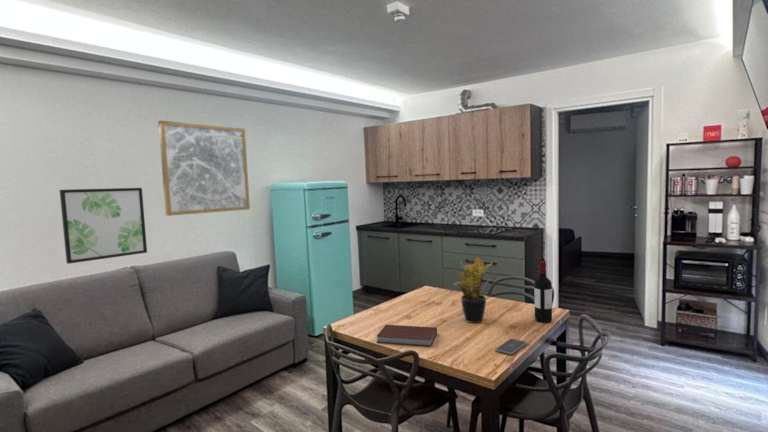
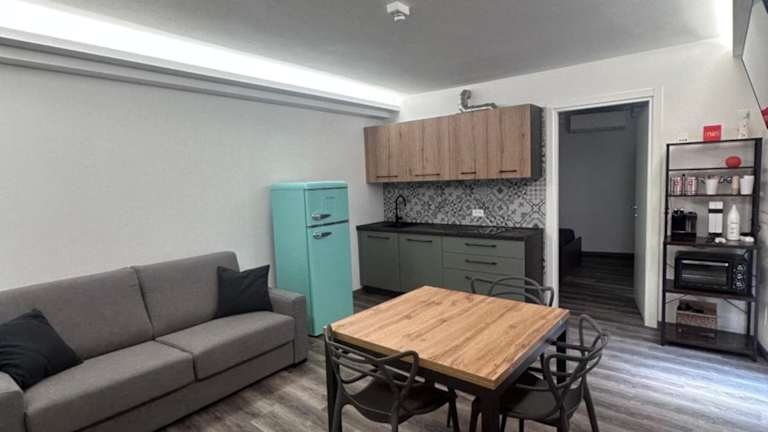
- smartphone (511, 346)
- wine bottle (543, 291)
- wall art (208, 169)
- potted plant (472, 286)
- book (407, 334)
- wall art (106, 223)
